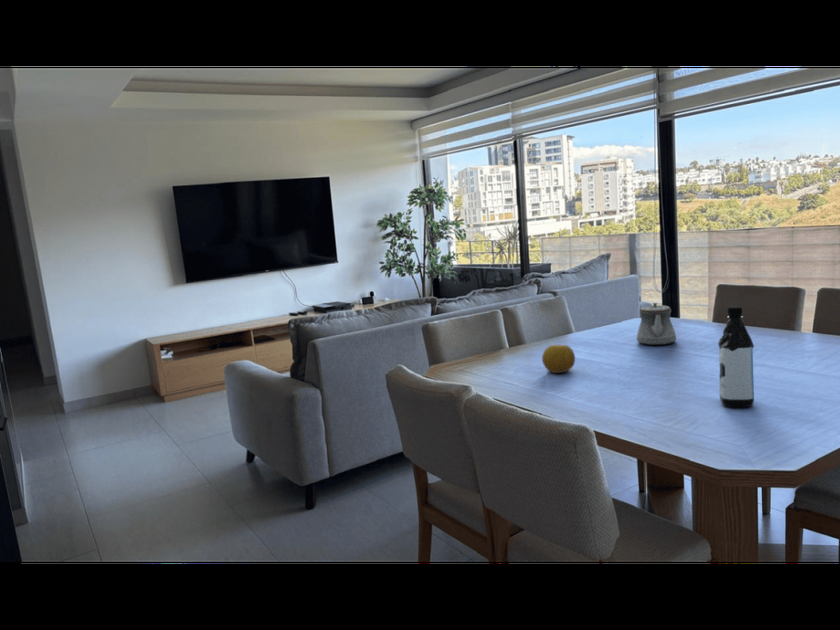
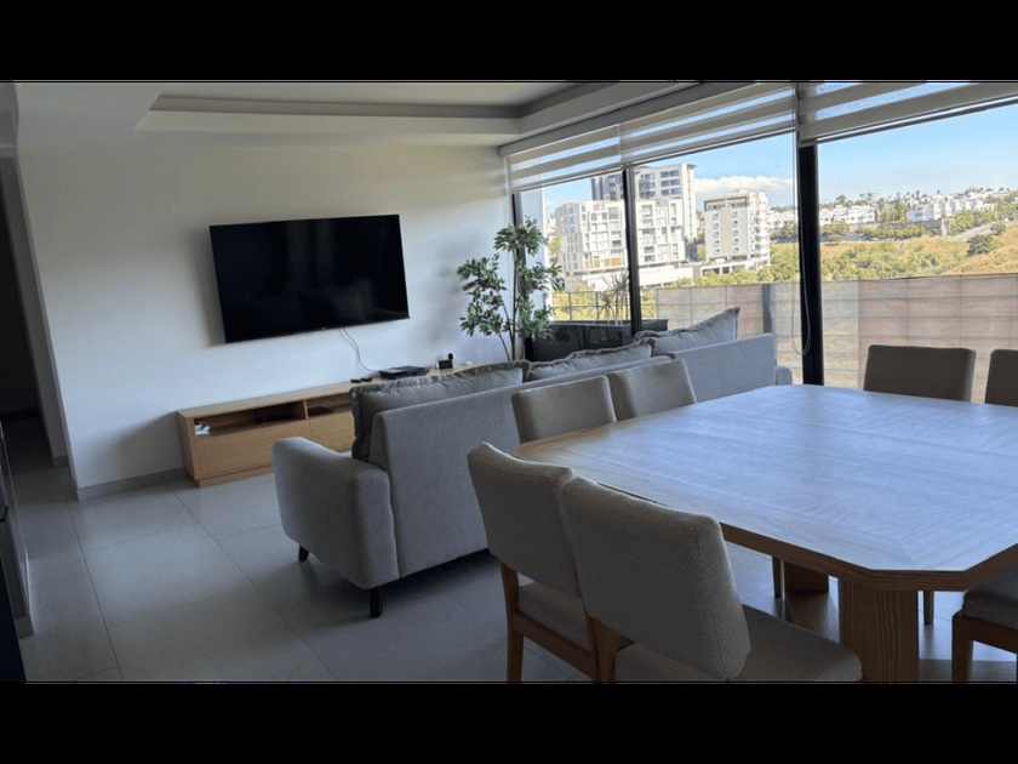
- water bottle (735, 355)
- fruit (558, 358)
- teapot (655, 322)
